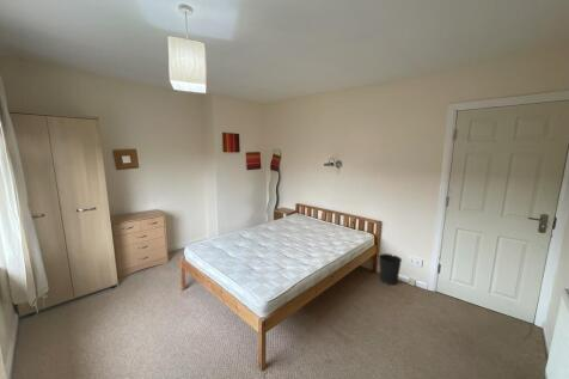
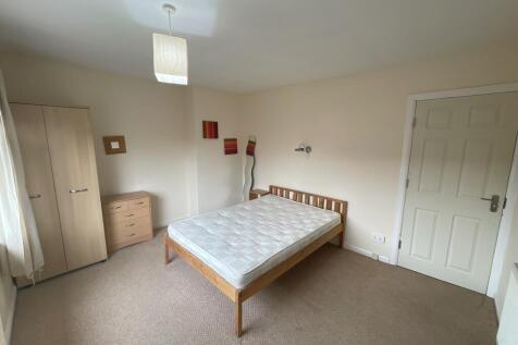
- wastebasket (388, 269)
